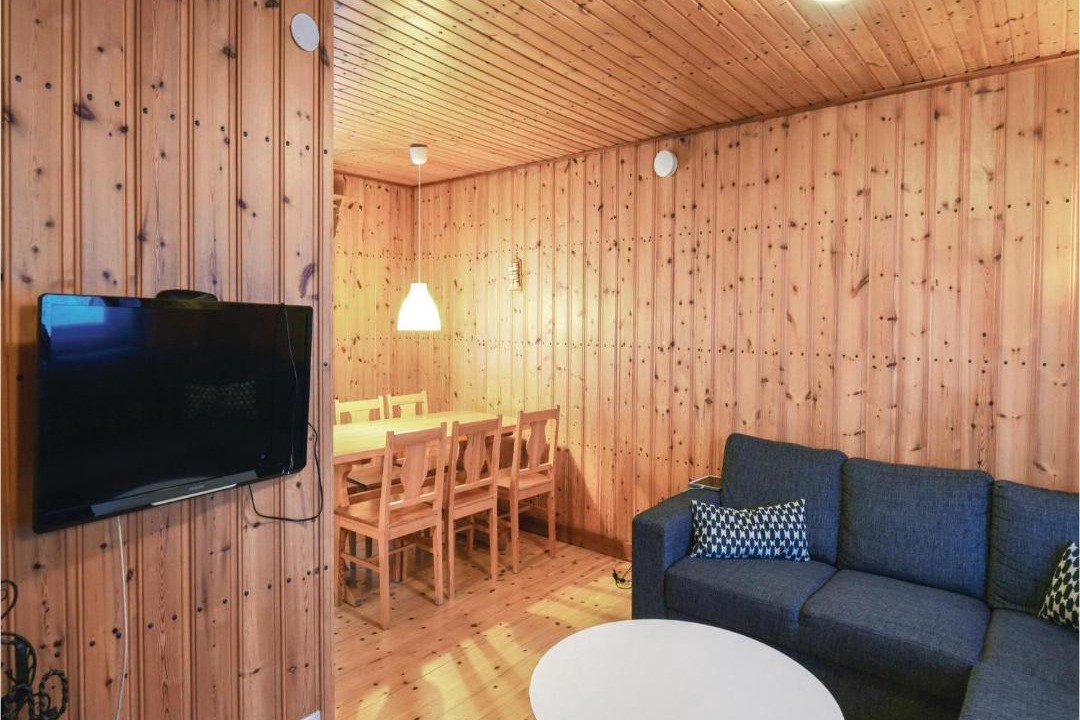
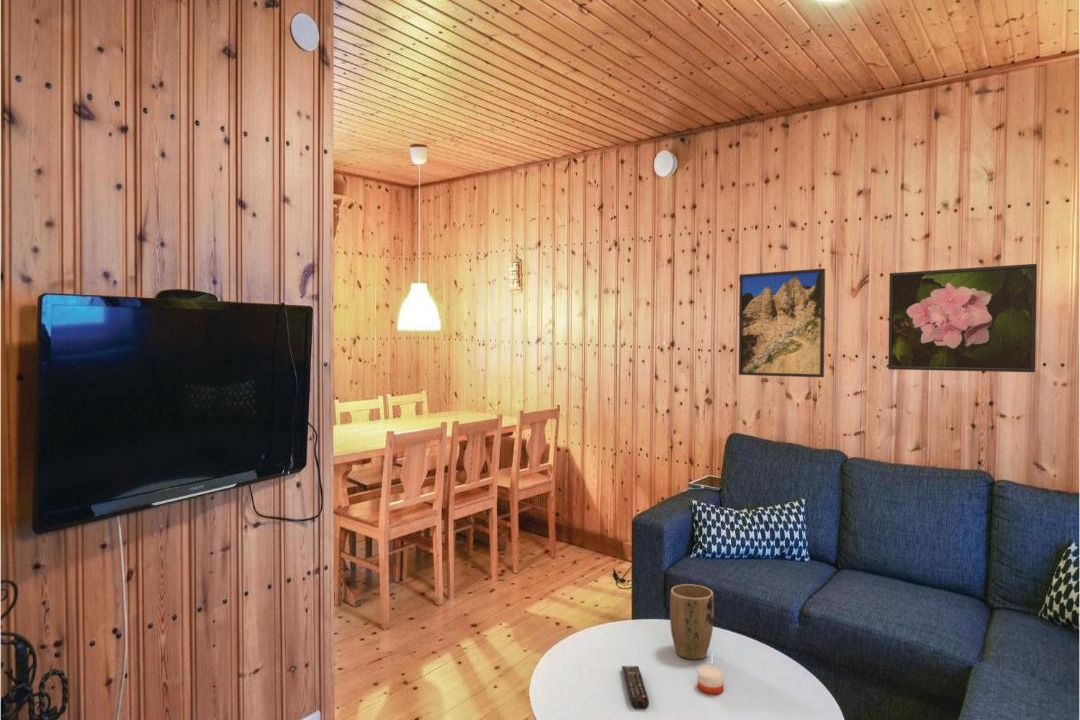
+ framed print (780, 323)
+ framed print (958, 319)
+ plant pot (691, 622)
+ candle (710, 670)
+ remote control (634, 684)
